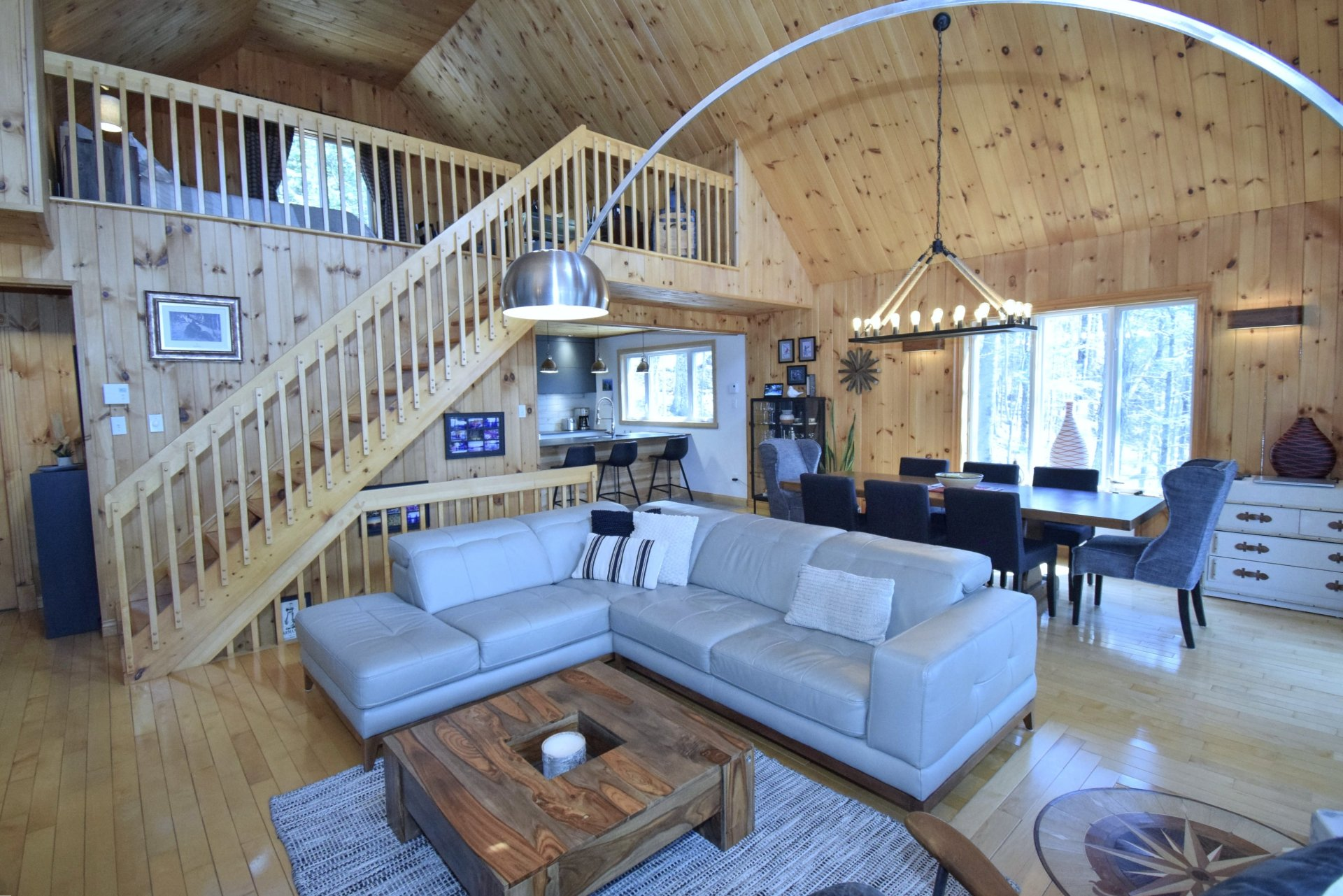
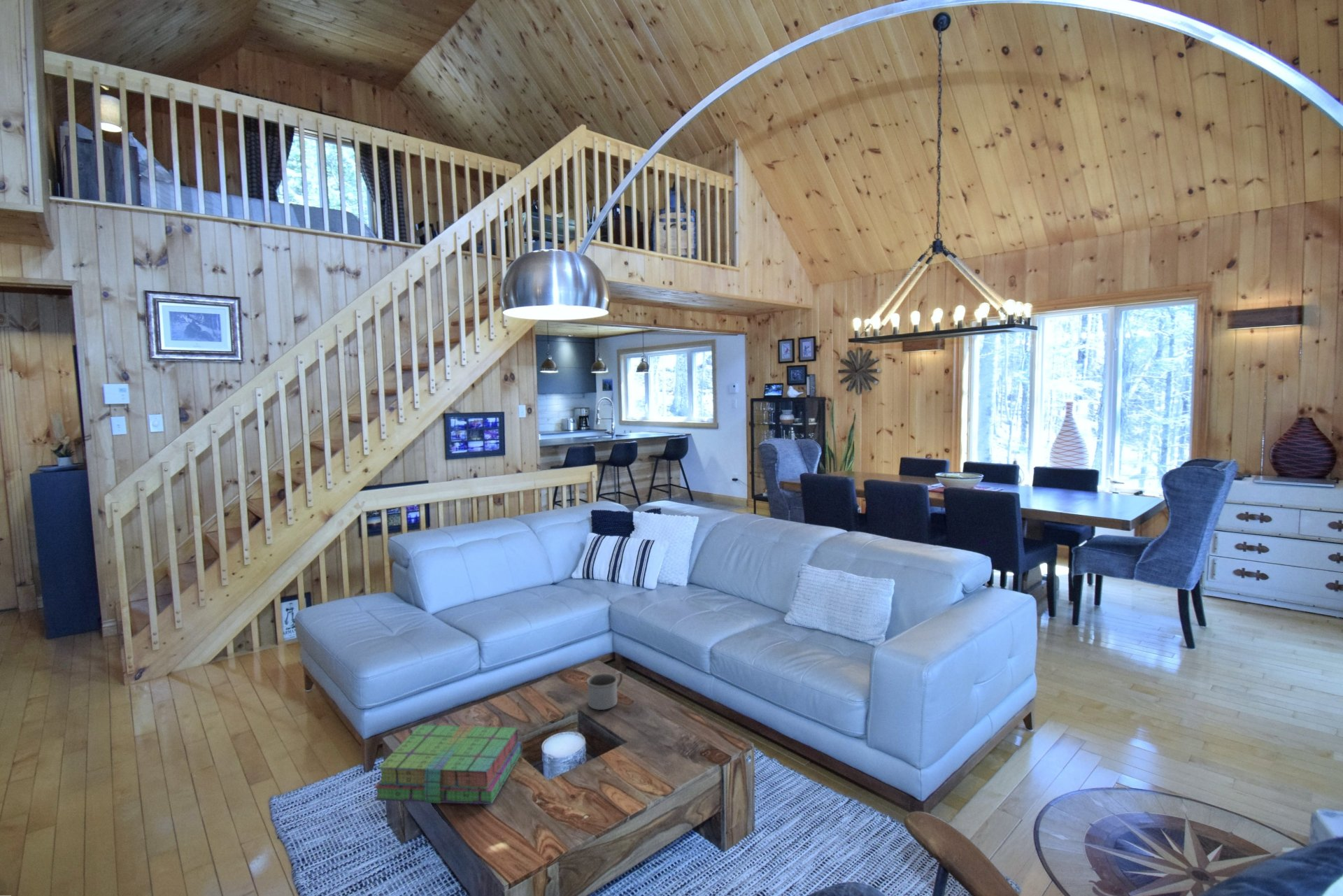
+ mug (604, 690)
+ stack of books (452, 760)
